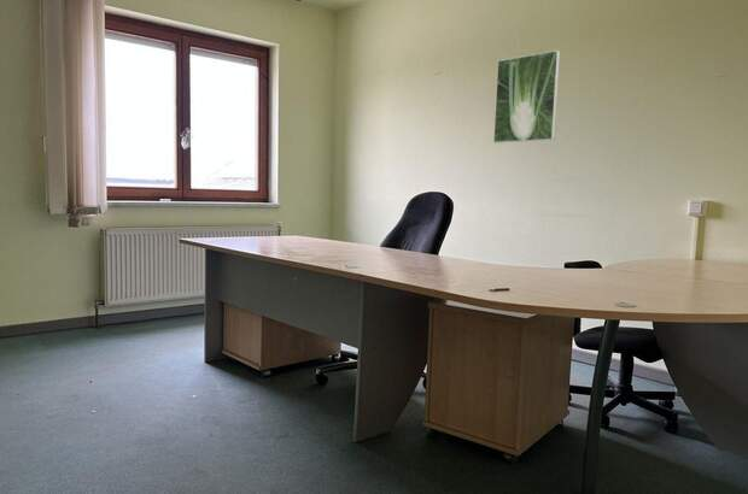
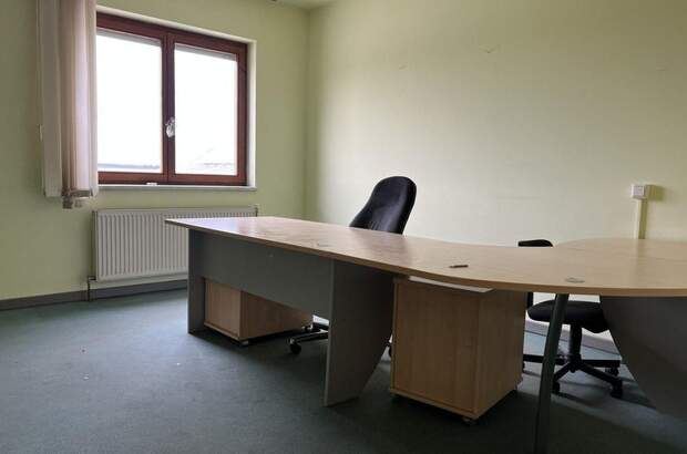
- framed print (525, 99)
